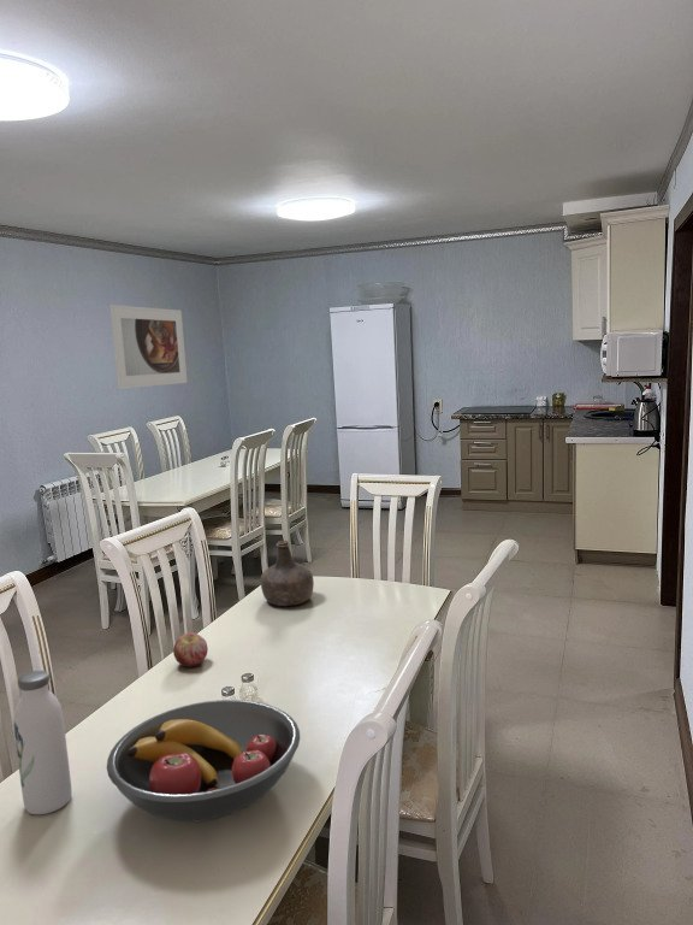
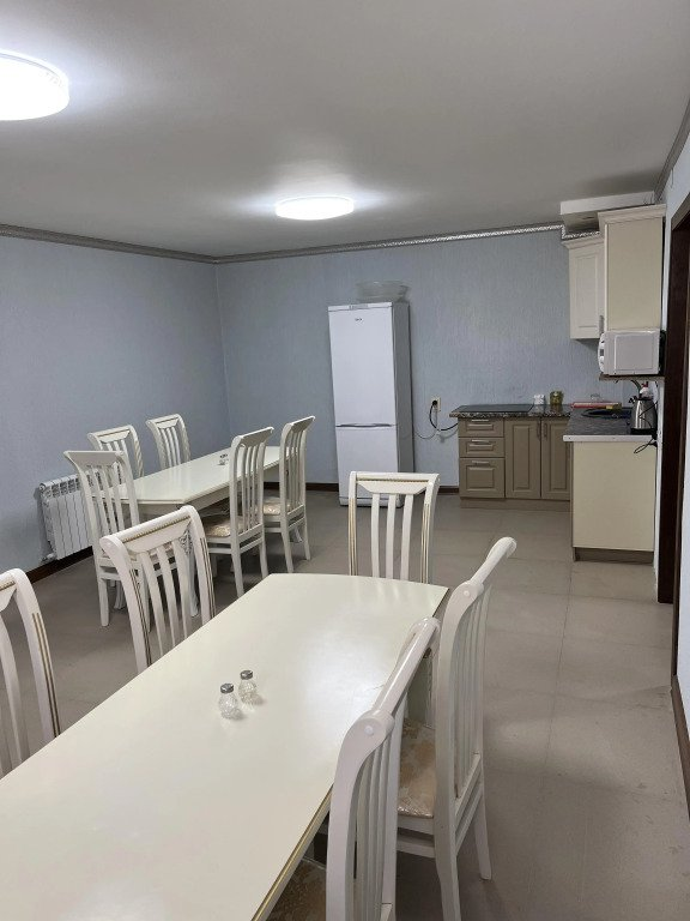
- fruit bowl (207, 760)
- apple (190, 649)
- bottle (285, 570)
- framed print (152, 347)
- water bottle (41, 738)
